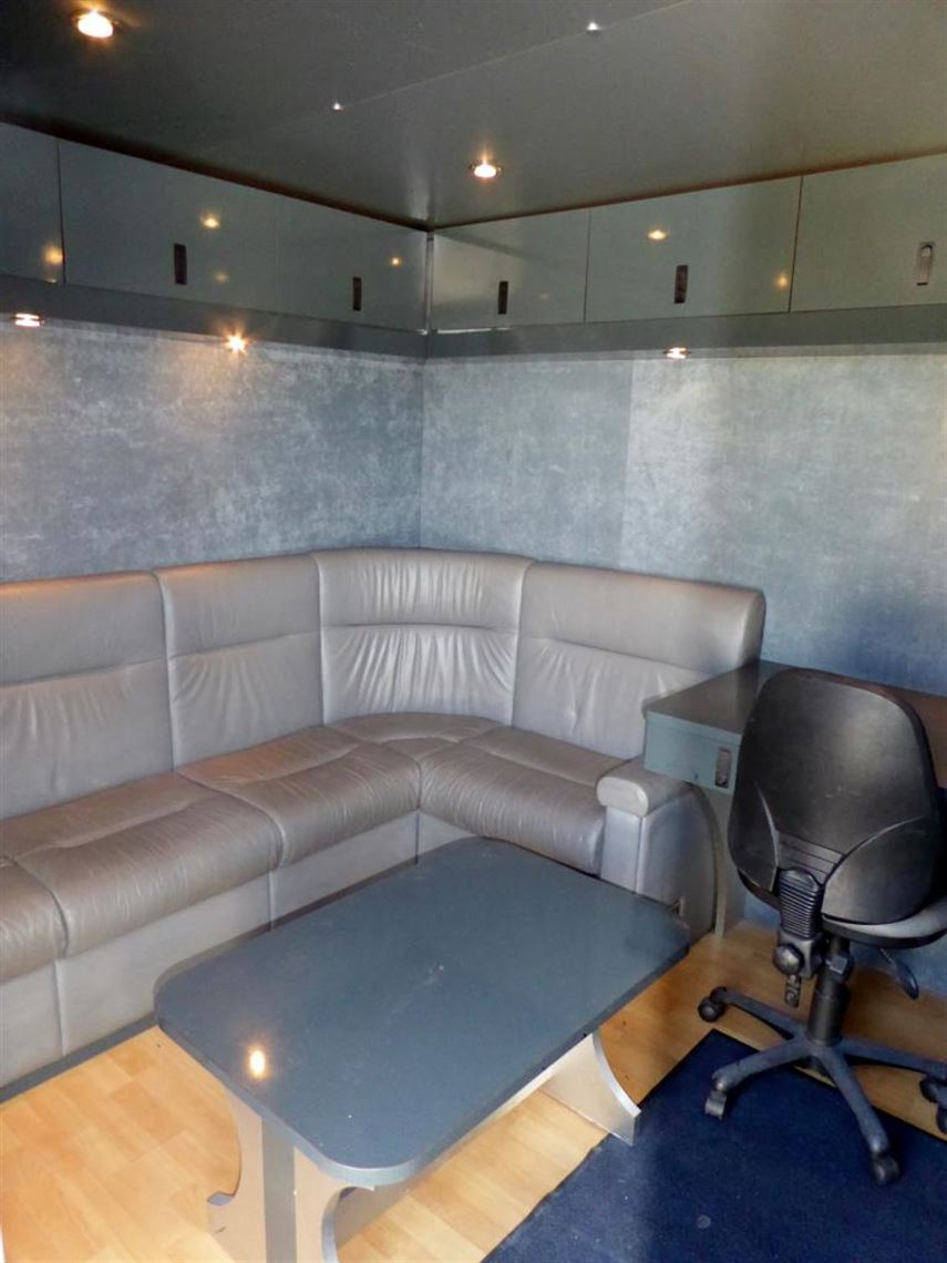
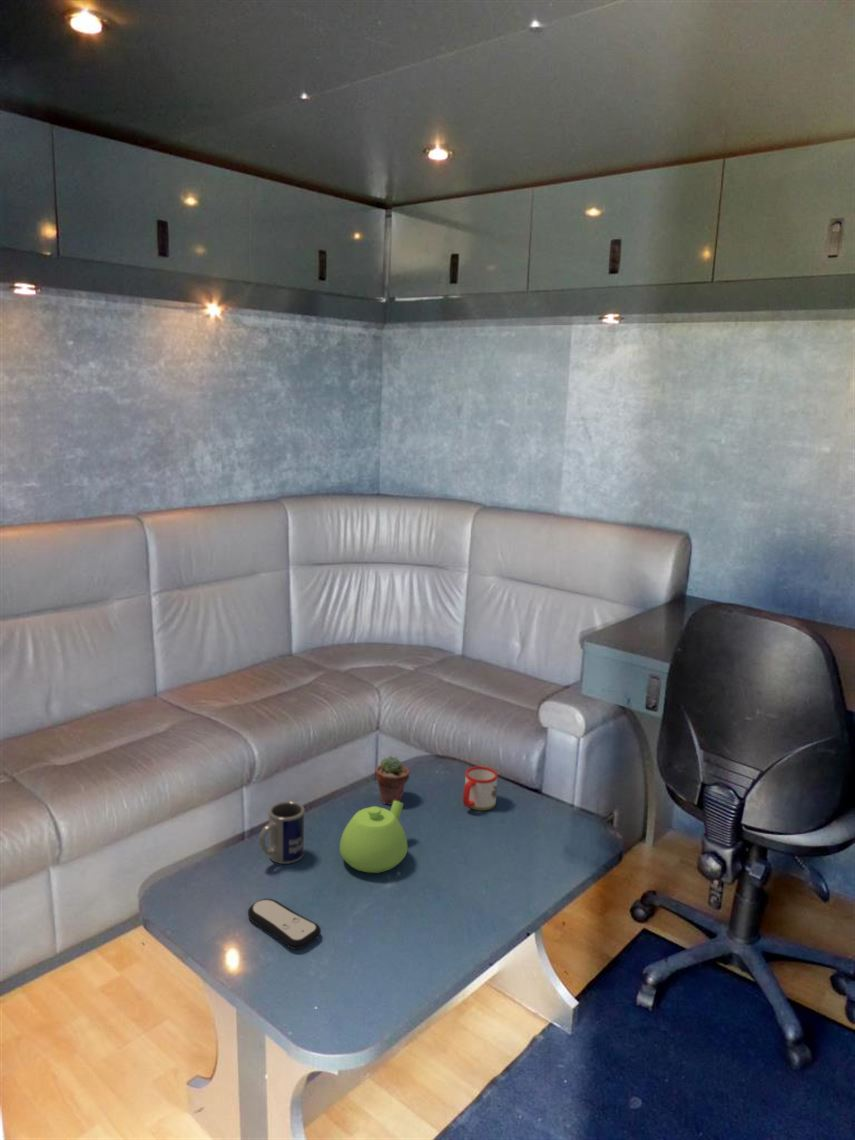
+ teapot (379, 830)
+ mug (477, 790)
+ potted succulent (392, 778)
+ mug (280, 835)
+ remote control (282, 921)
